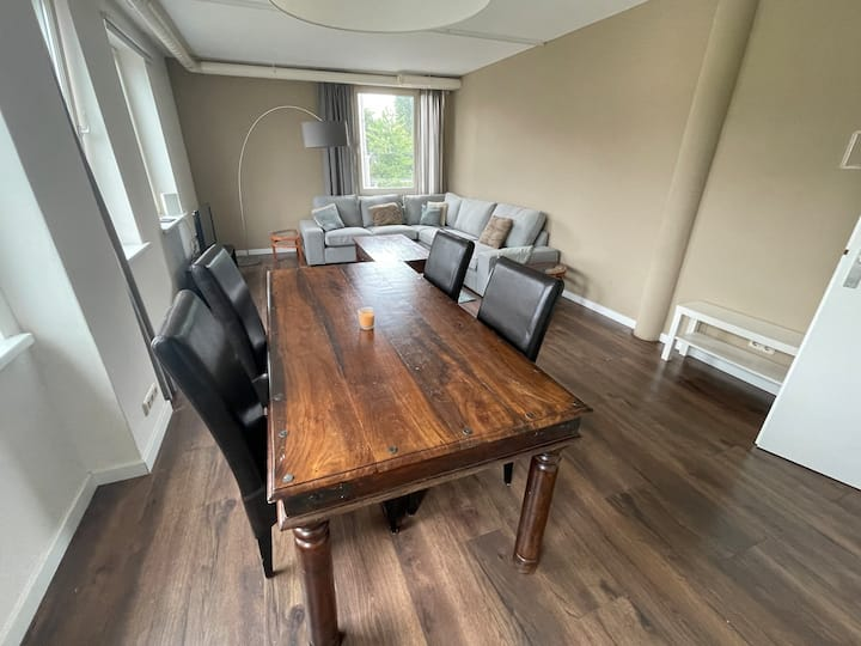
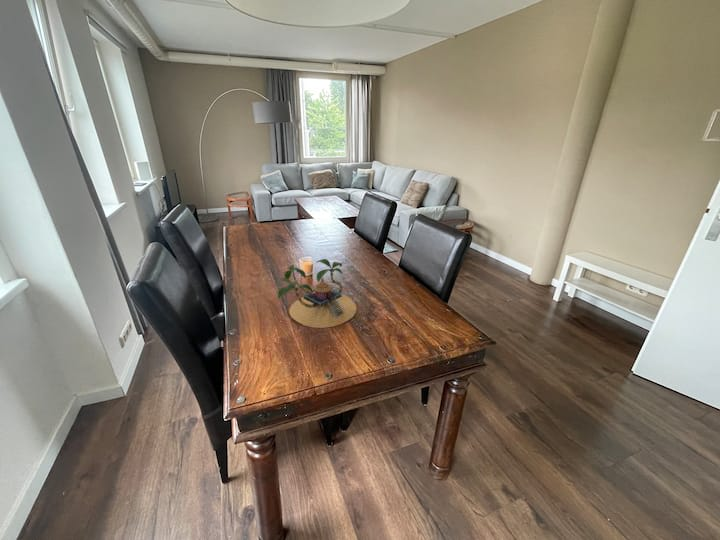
+ plant (310, 289)
